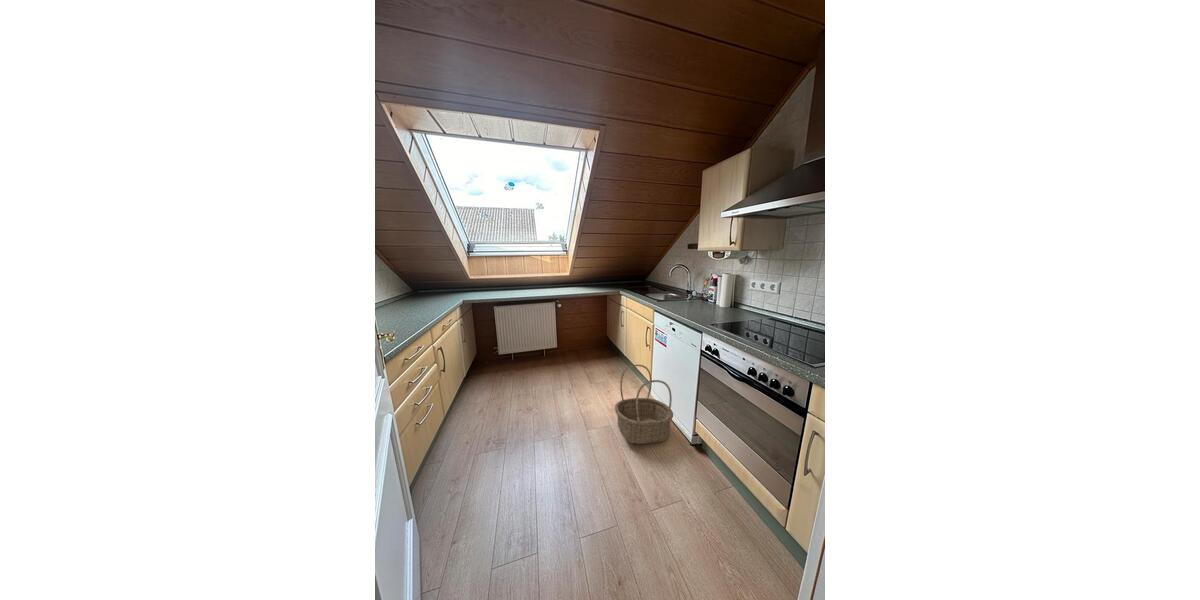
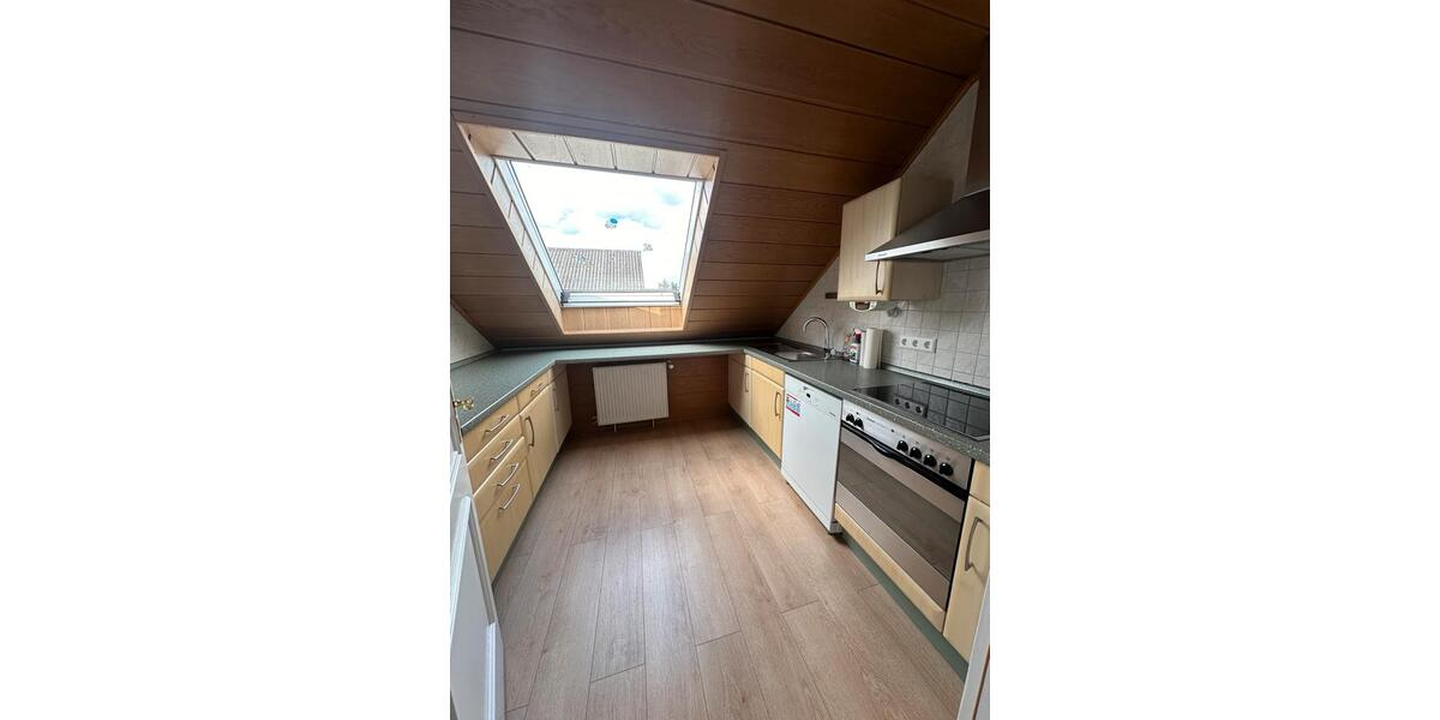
- basket (643, 402)
